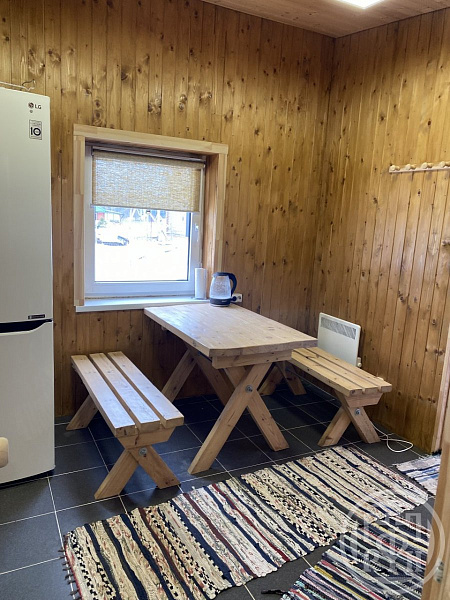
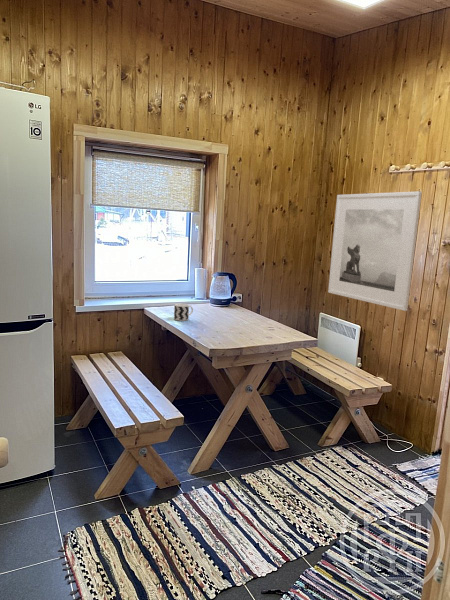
+ cup (183, 311)
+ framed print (369, 248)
